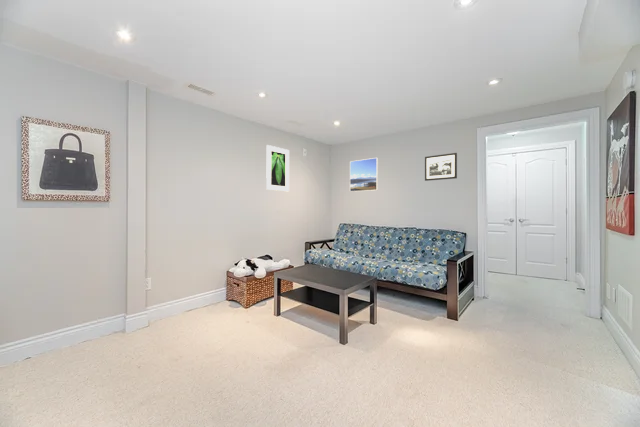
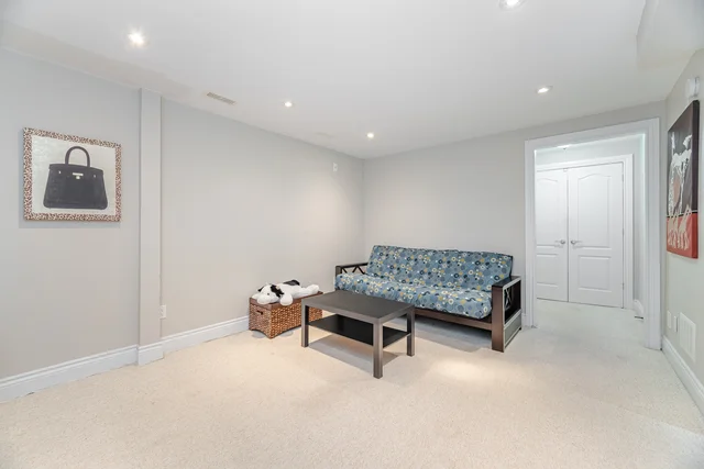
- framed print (363, 175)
- picture frame (440, 167)
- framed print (278, 169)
